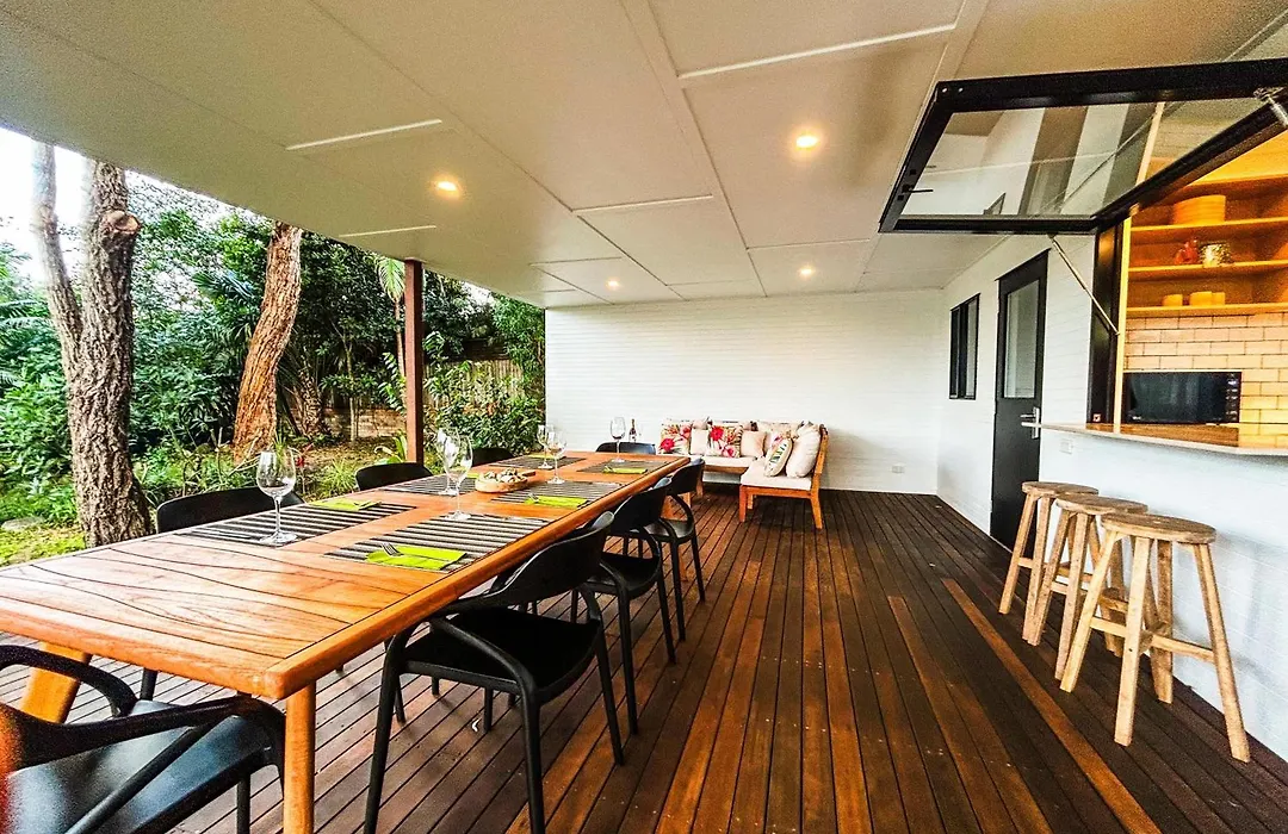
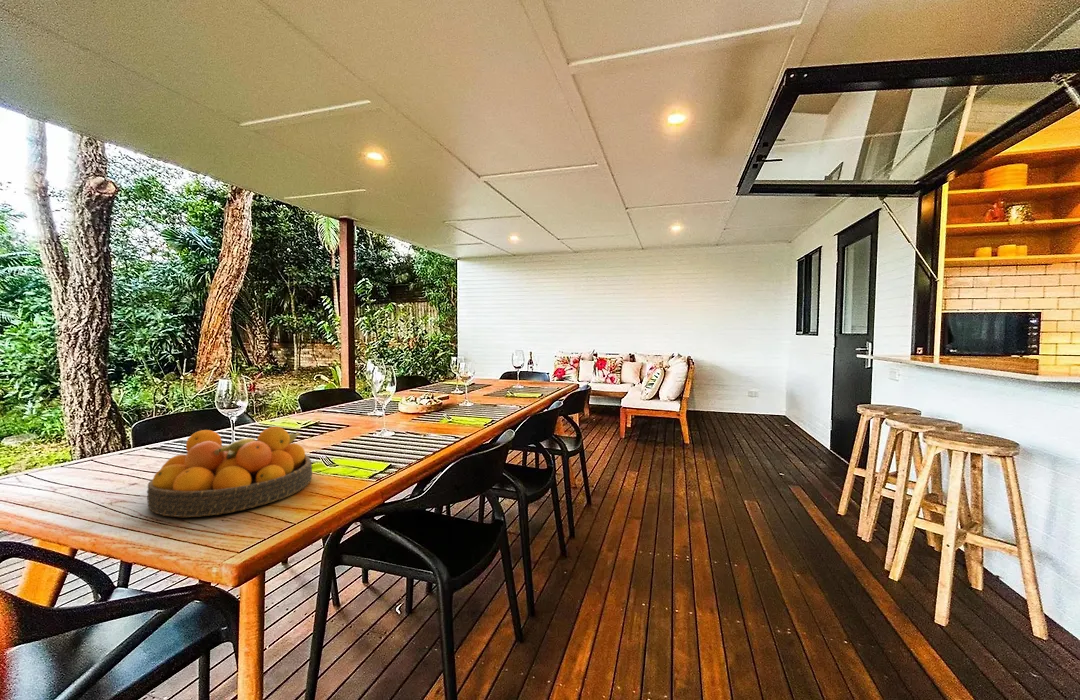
+ fruit bowl (236, 460)
